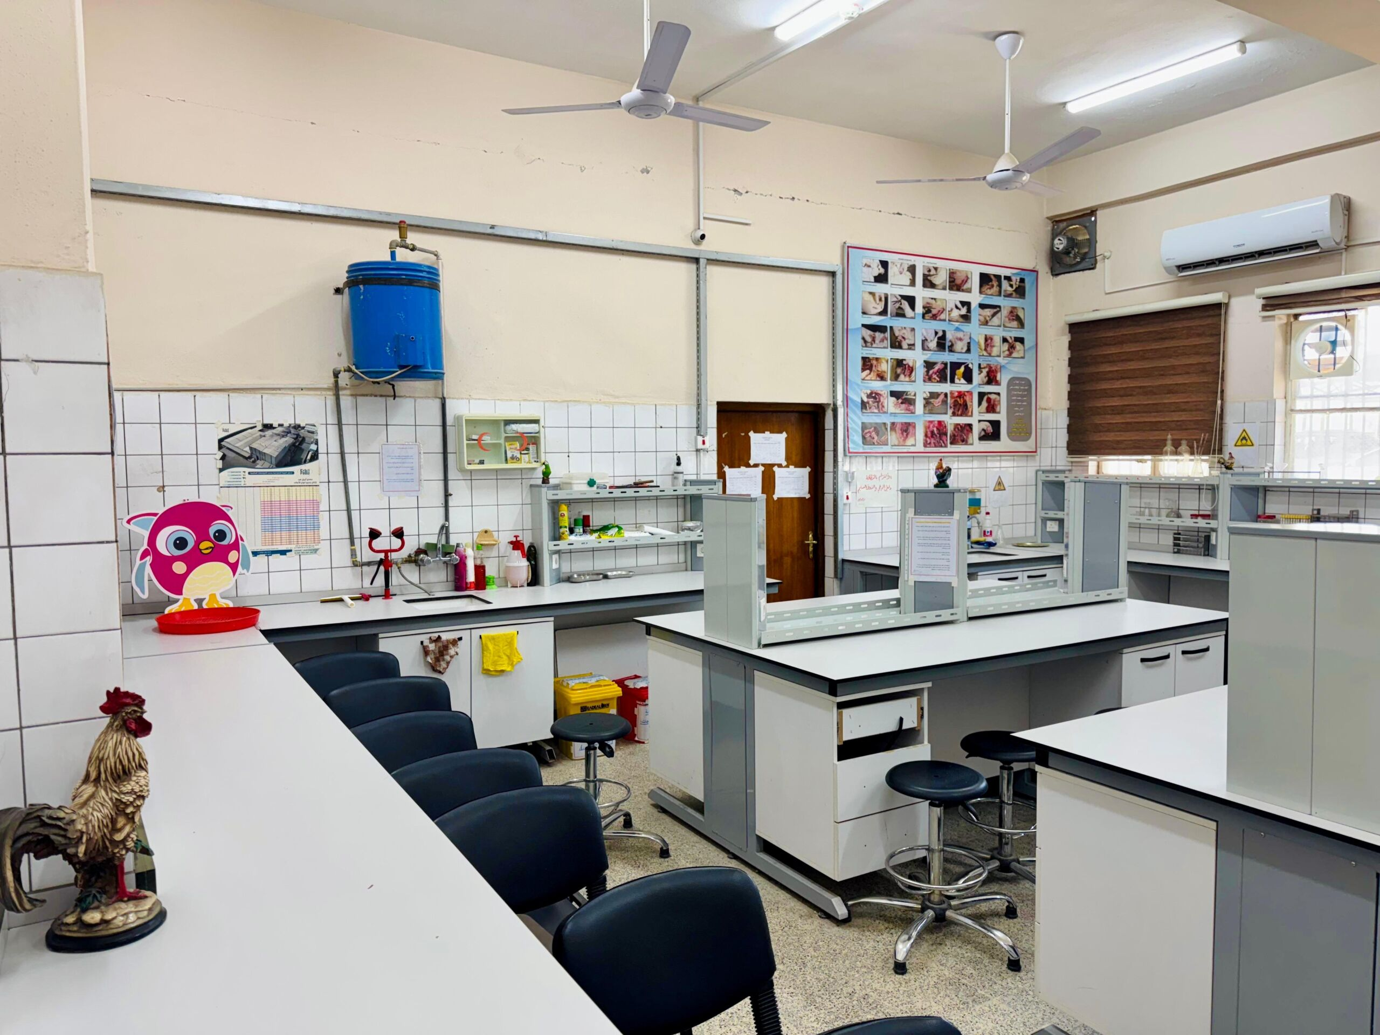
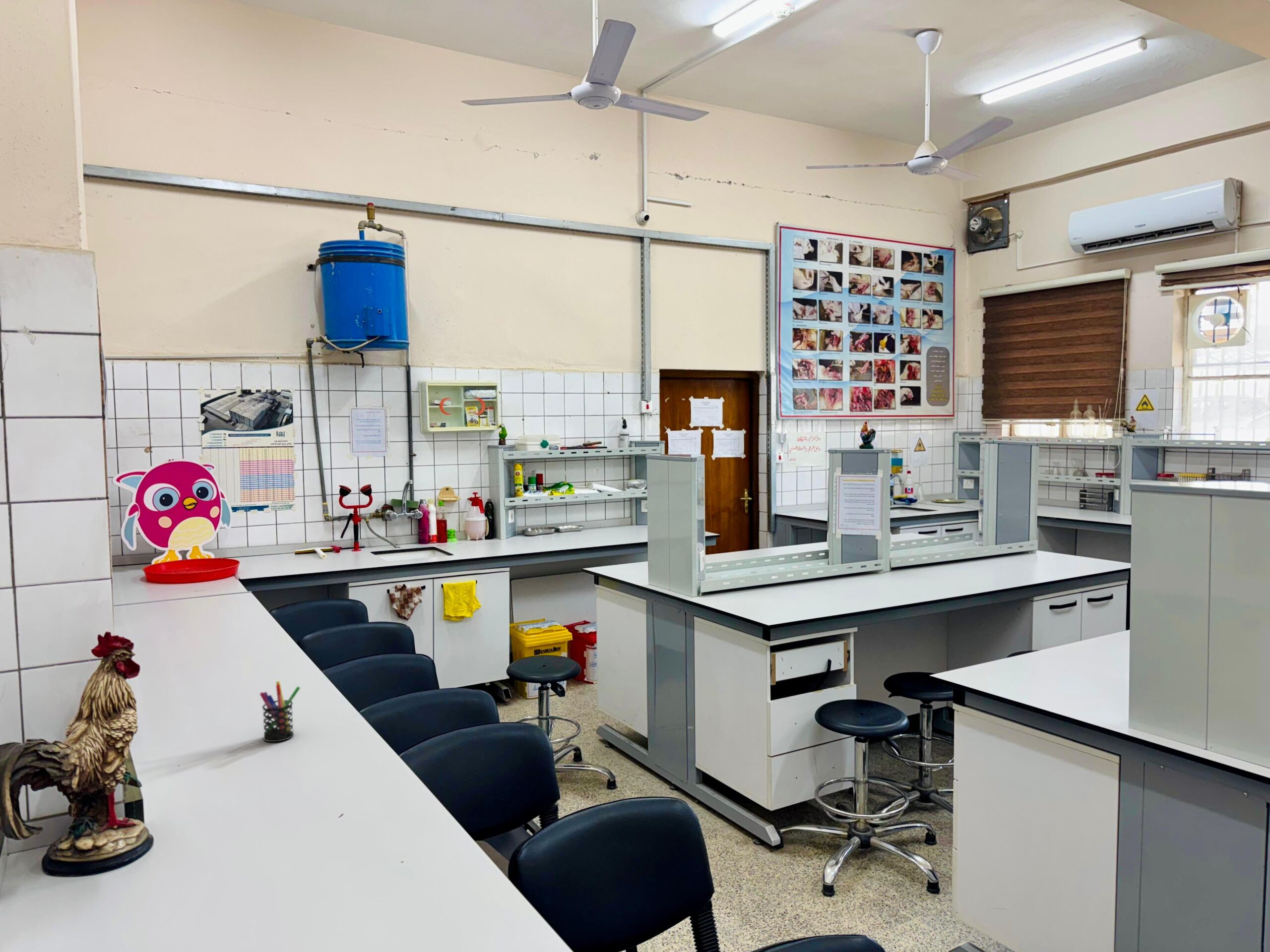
+ pen holder (281, 709)
